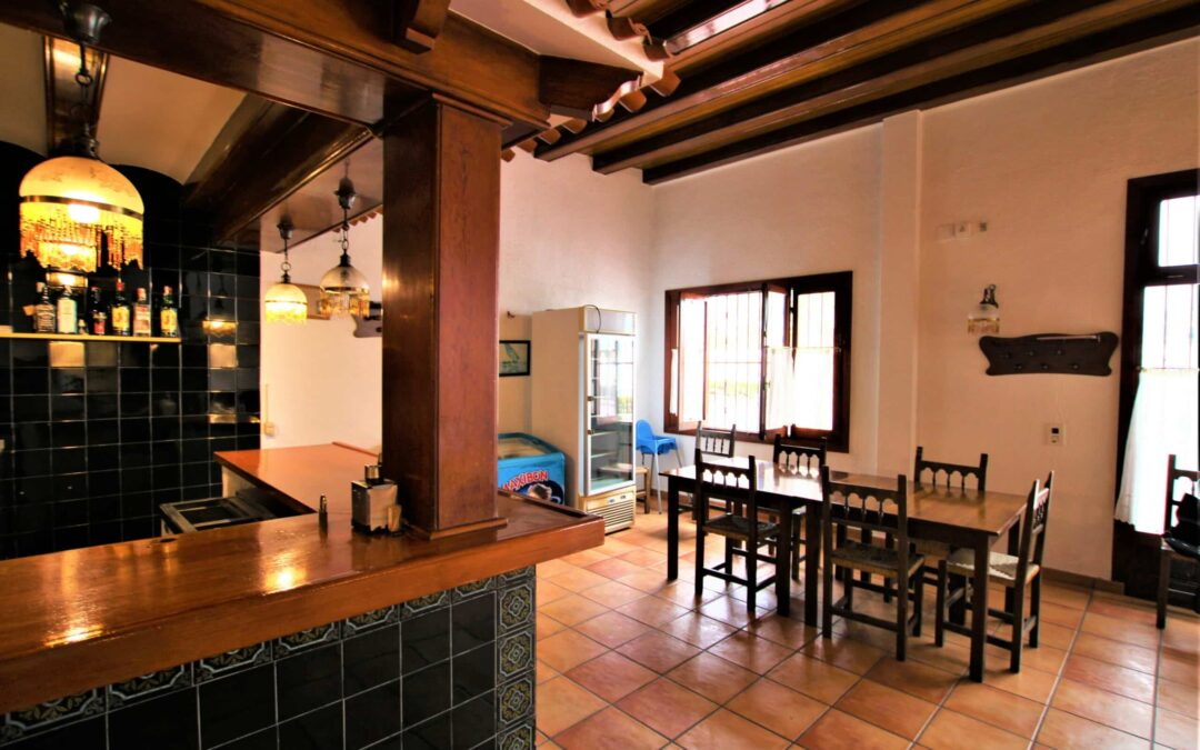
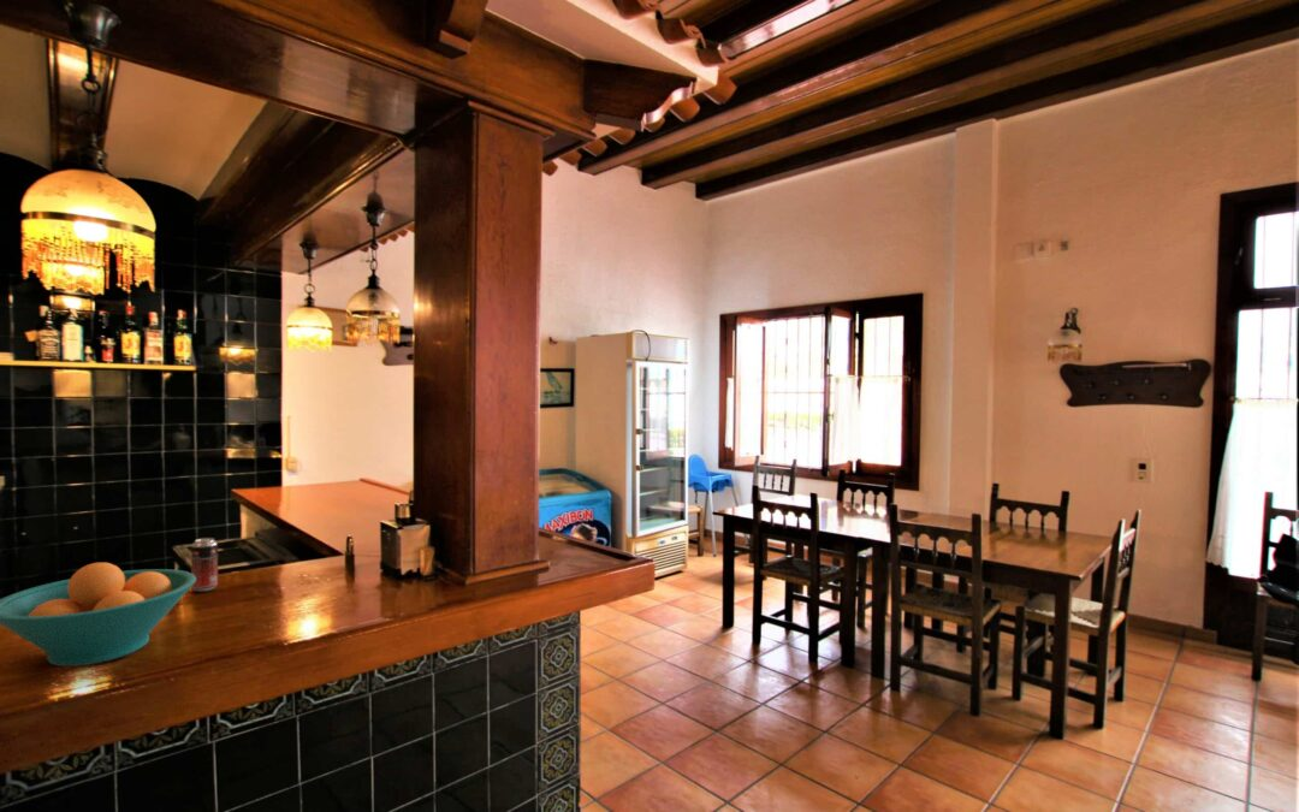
+ fruit bowl (100, 607)
+ beverage can (204, 564)
